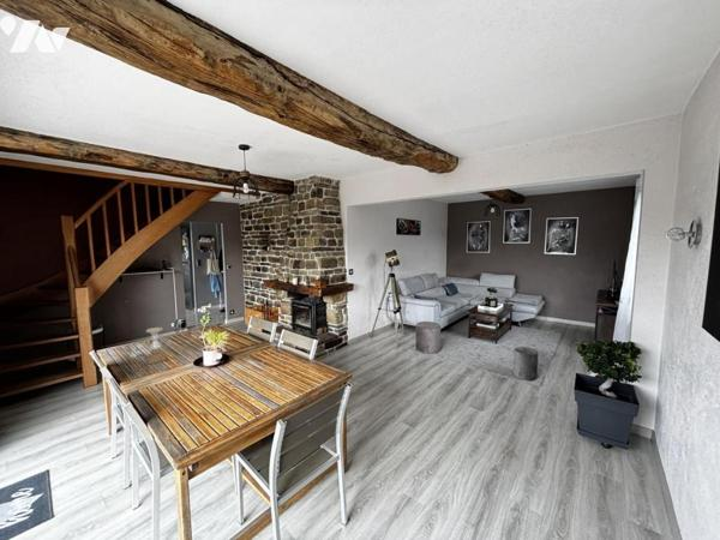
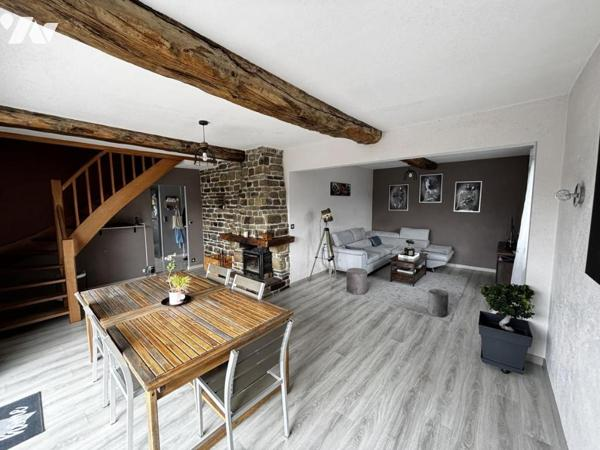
- candle holder (155, 344)
